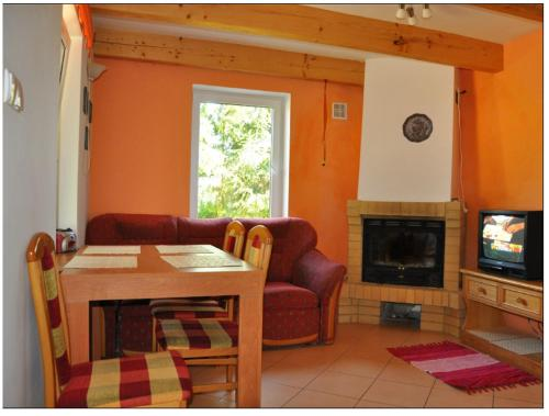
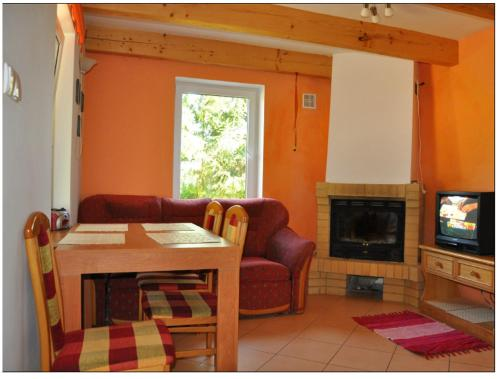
- decorative plate (417, 127)
